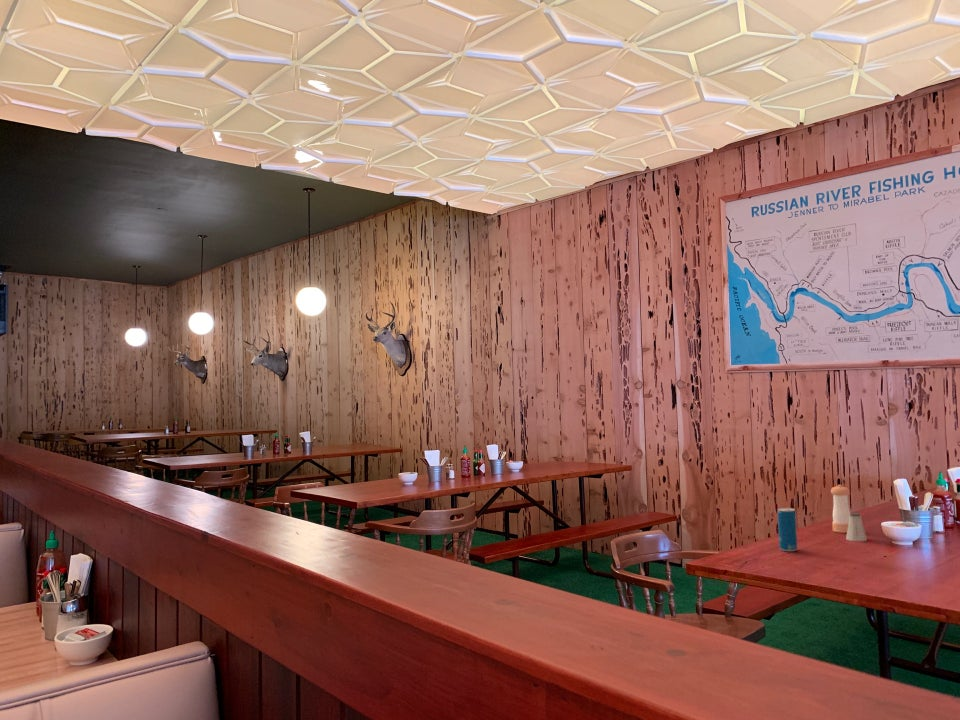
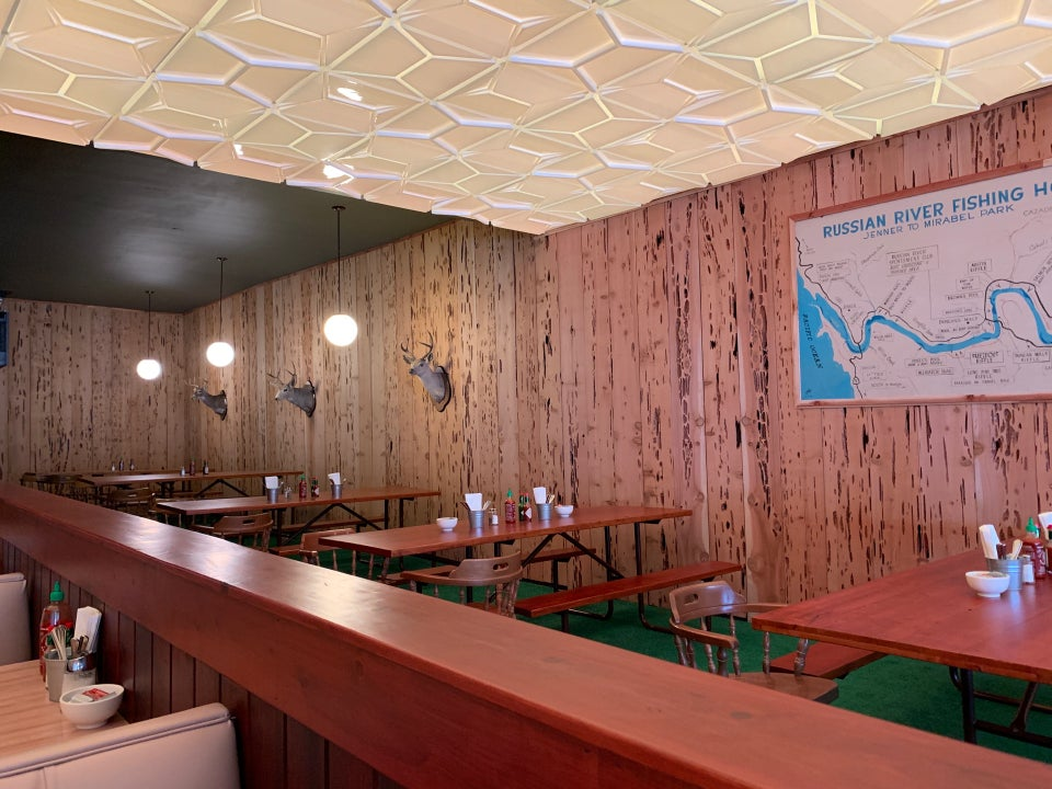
- pepper shaker (841, 507)
- beverage can (787, 529)
- saltshaker (855, 526)
